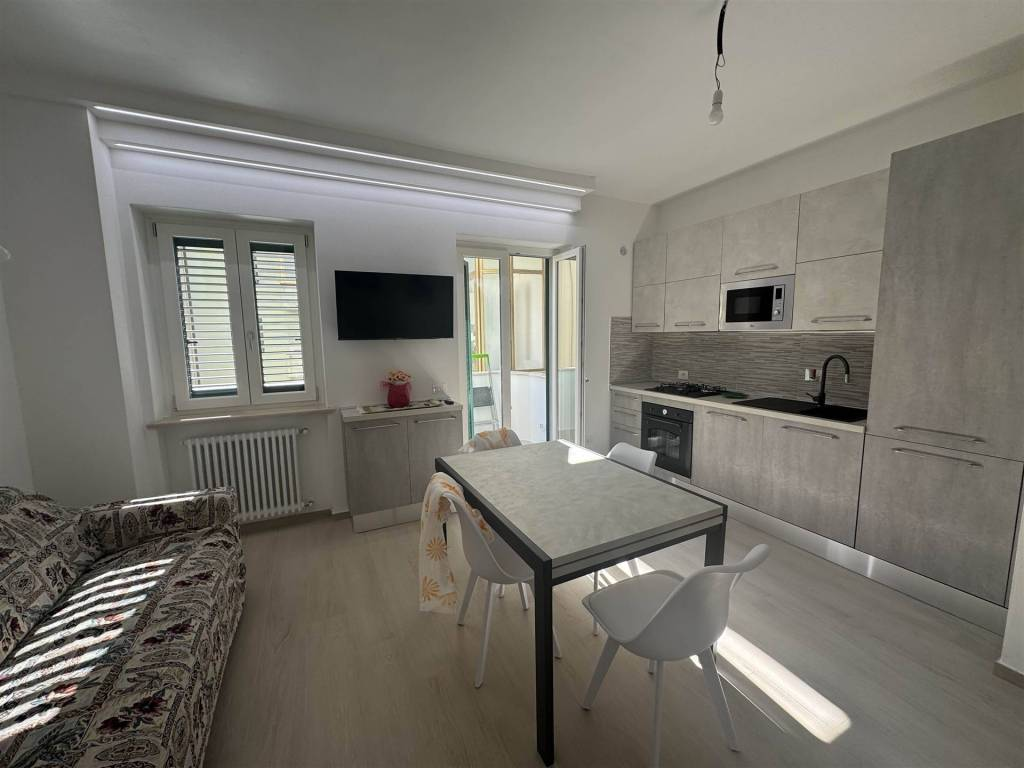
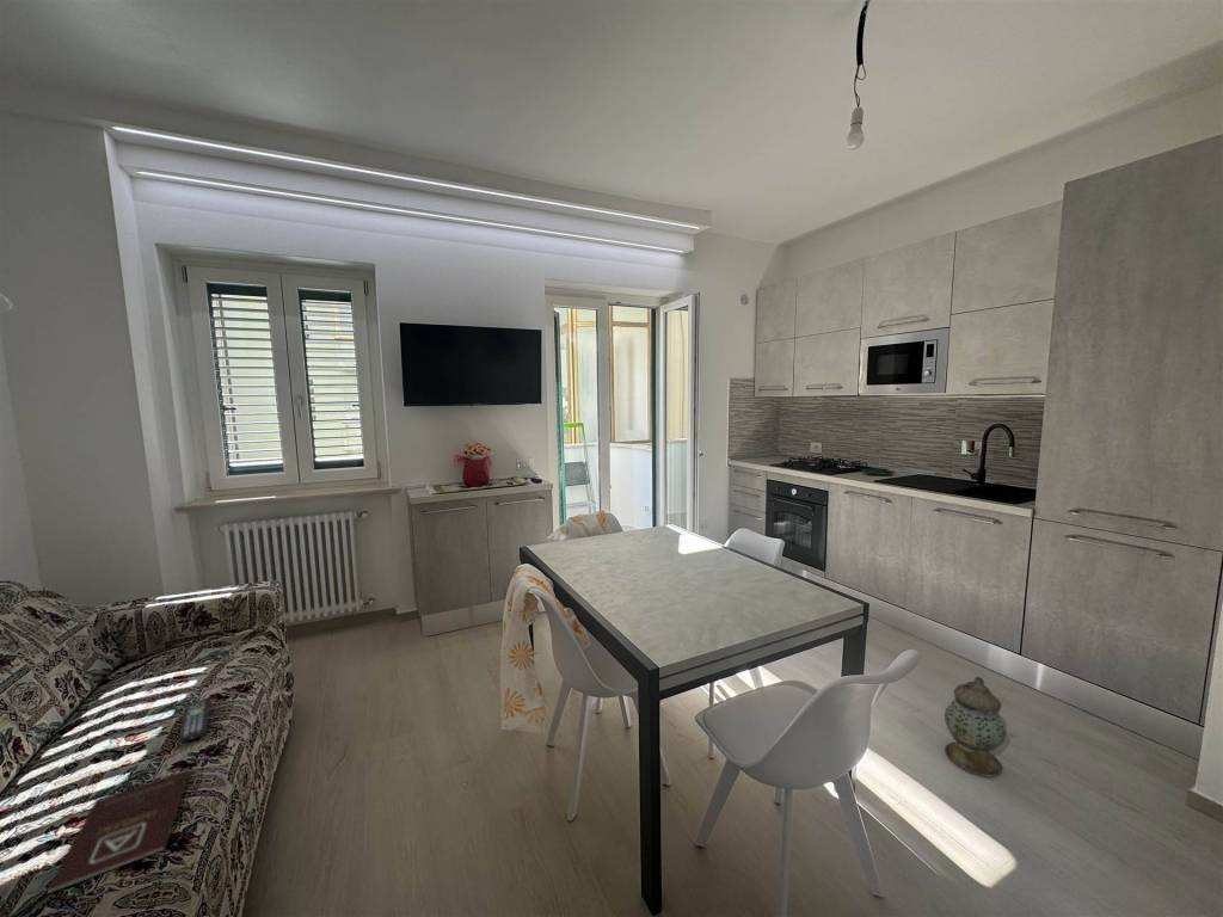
+ remote control (196, 718)
+ lantern (975, 718)
+ book (128, 823)
